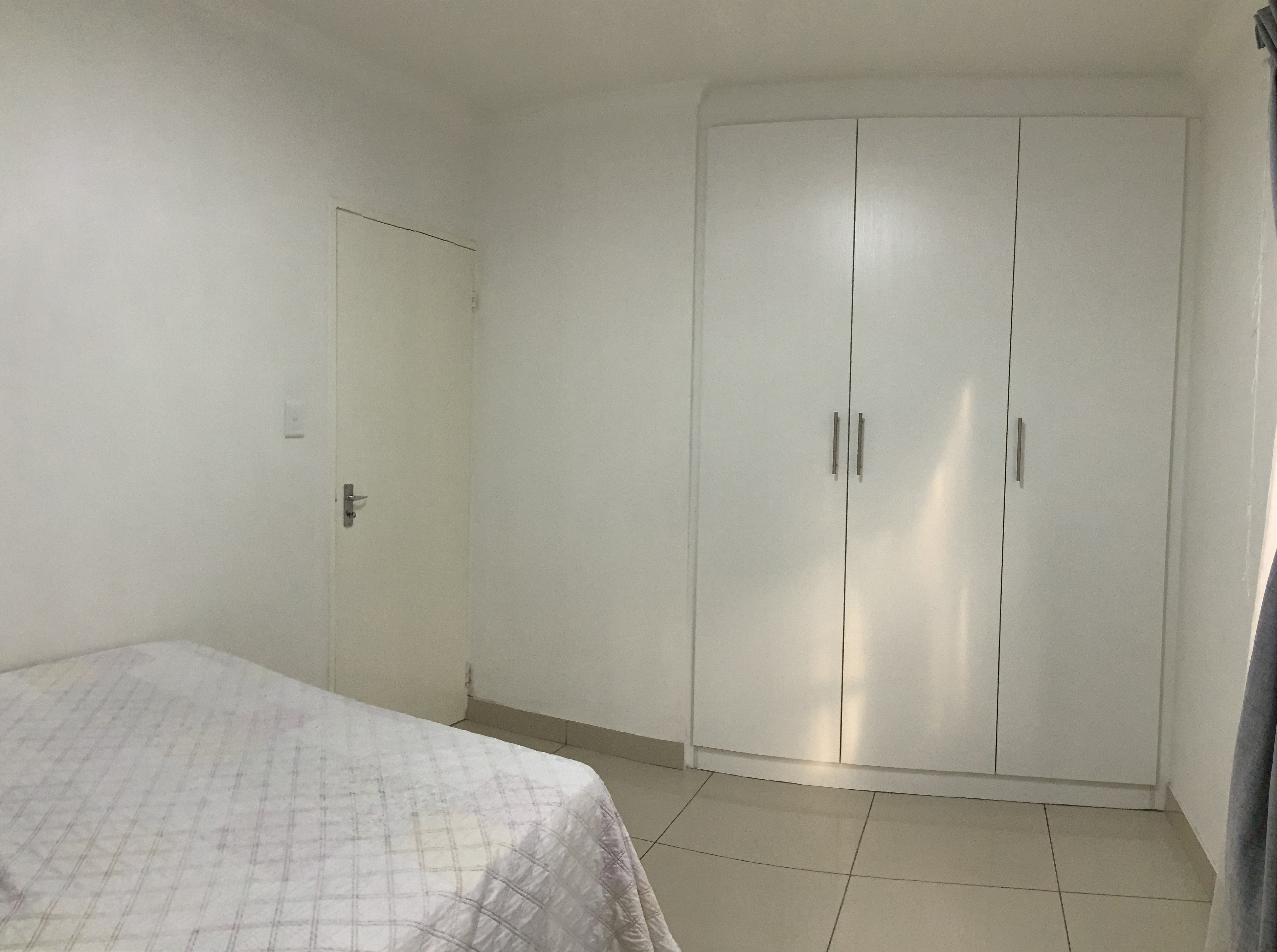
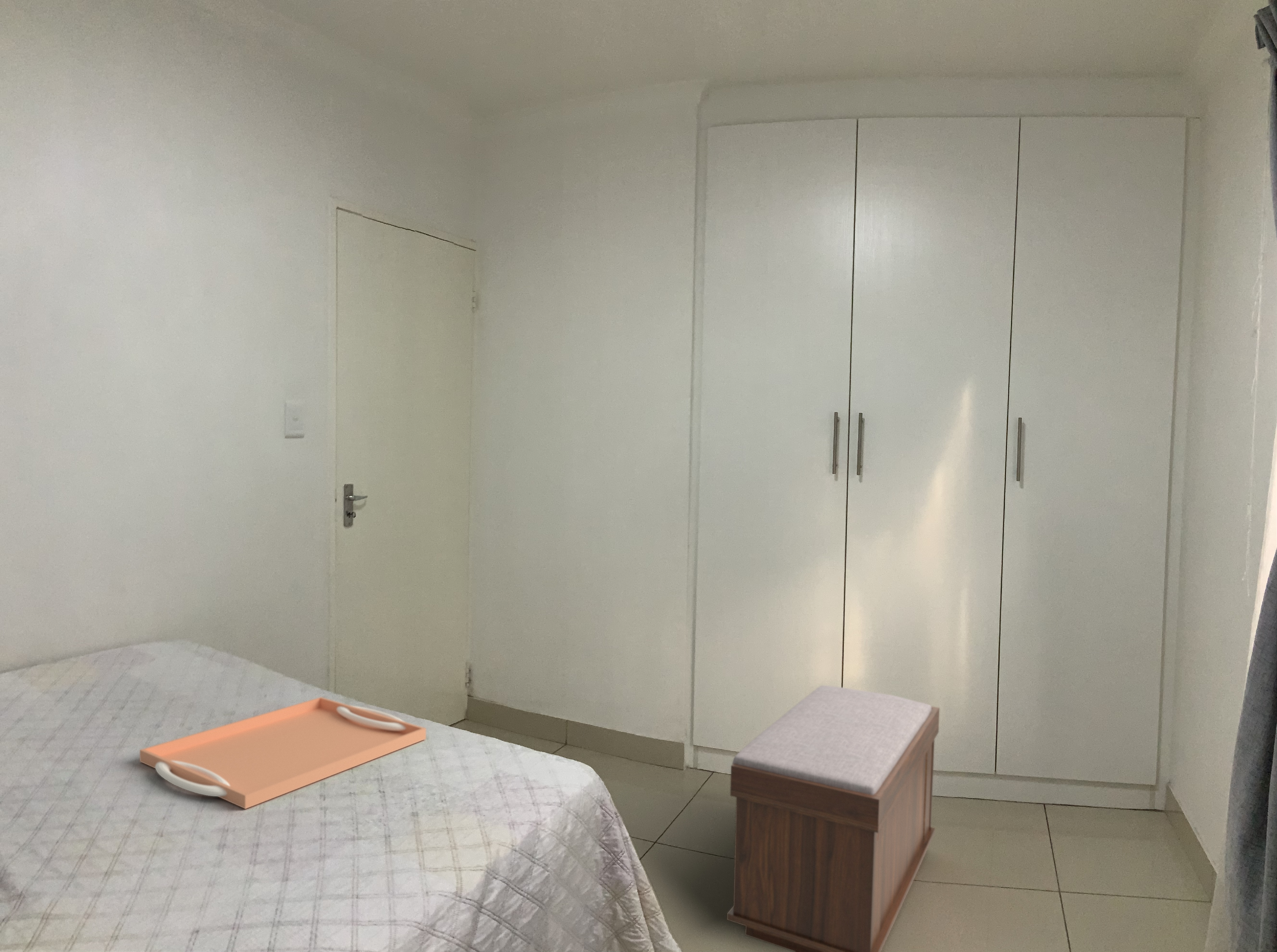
+ serving tray (289, 744)
+ bench (842, 807)
